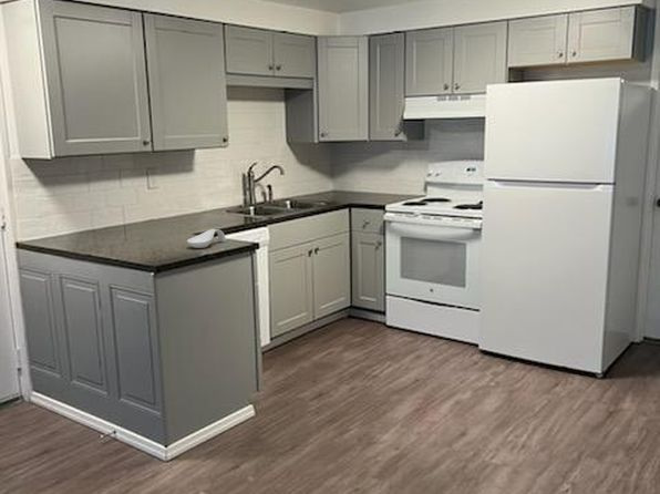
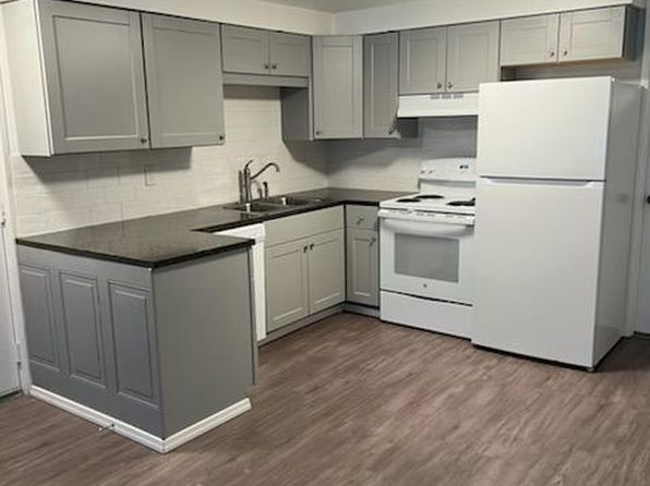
- spoon rest (207, 237)
